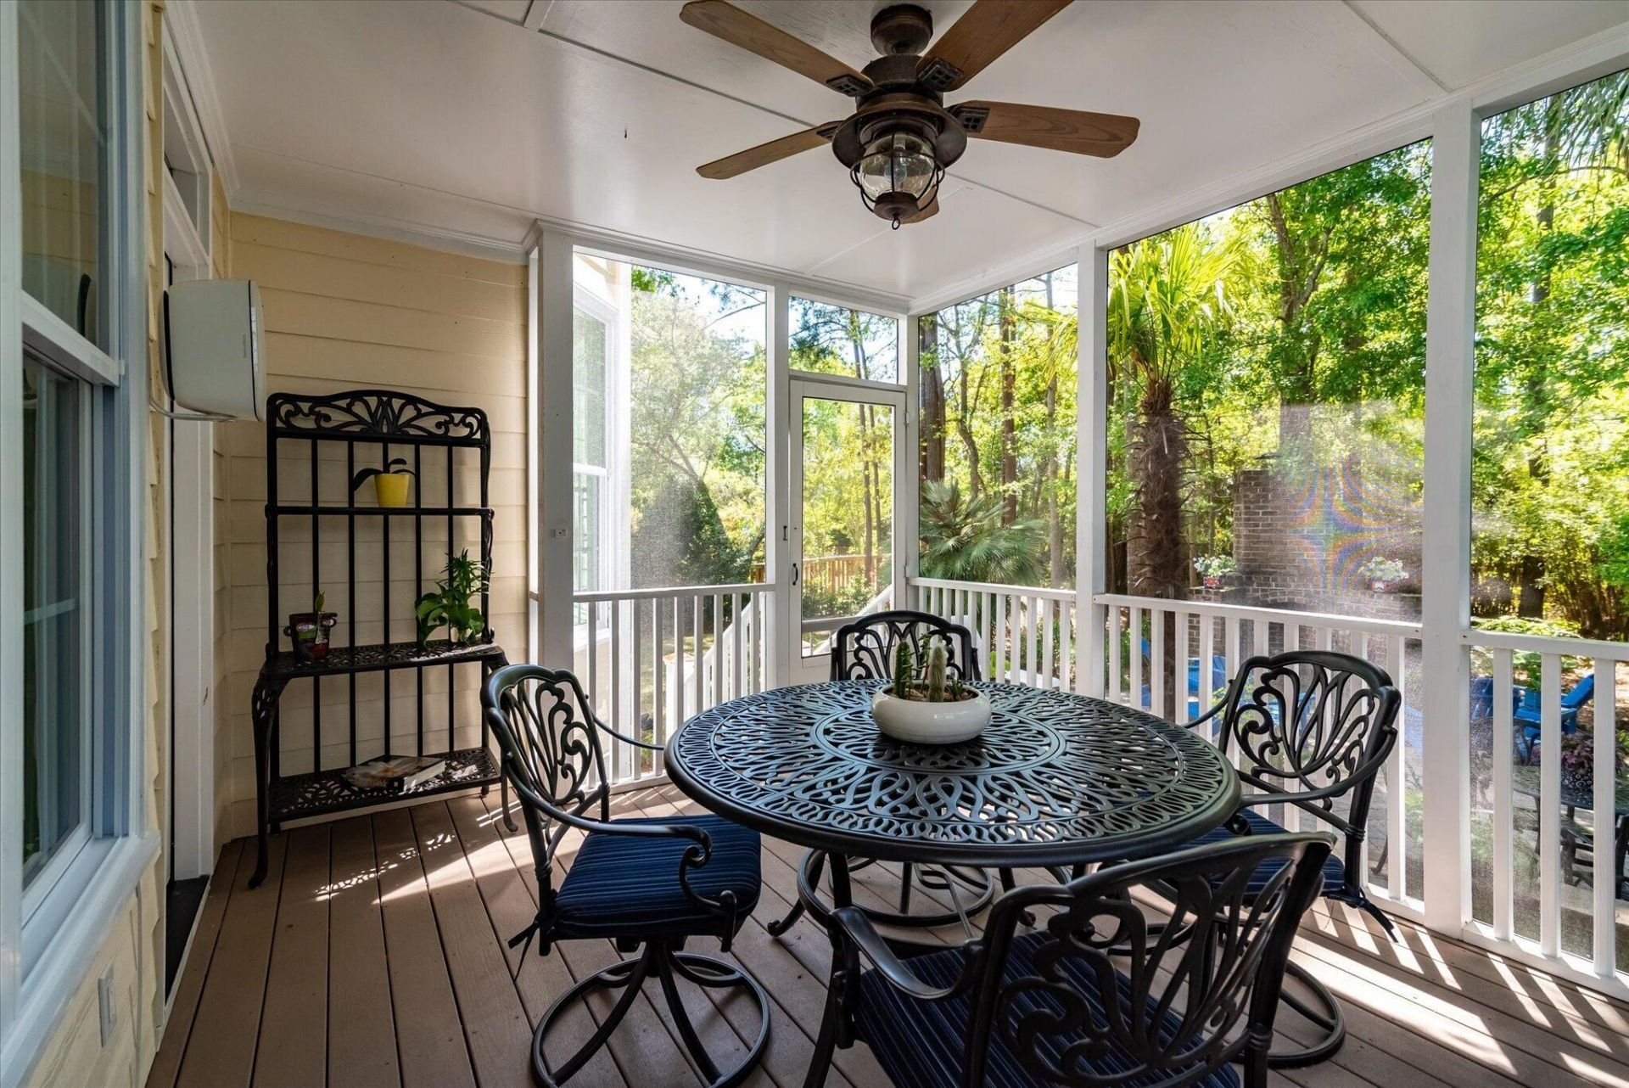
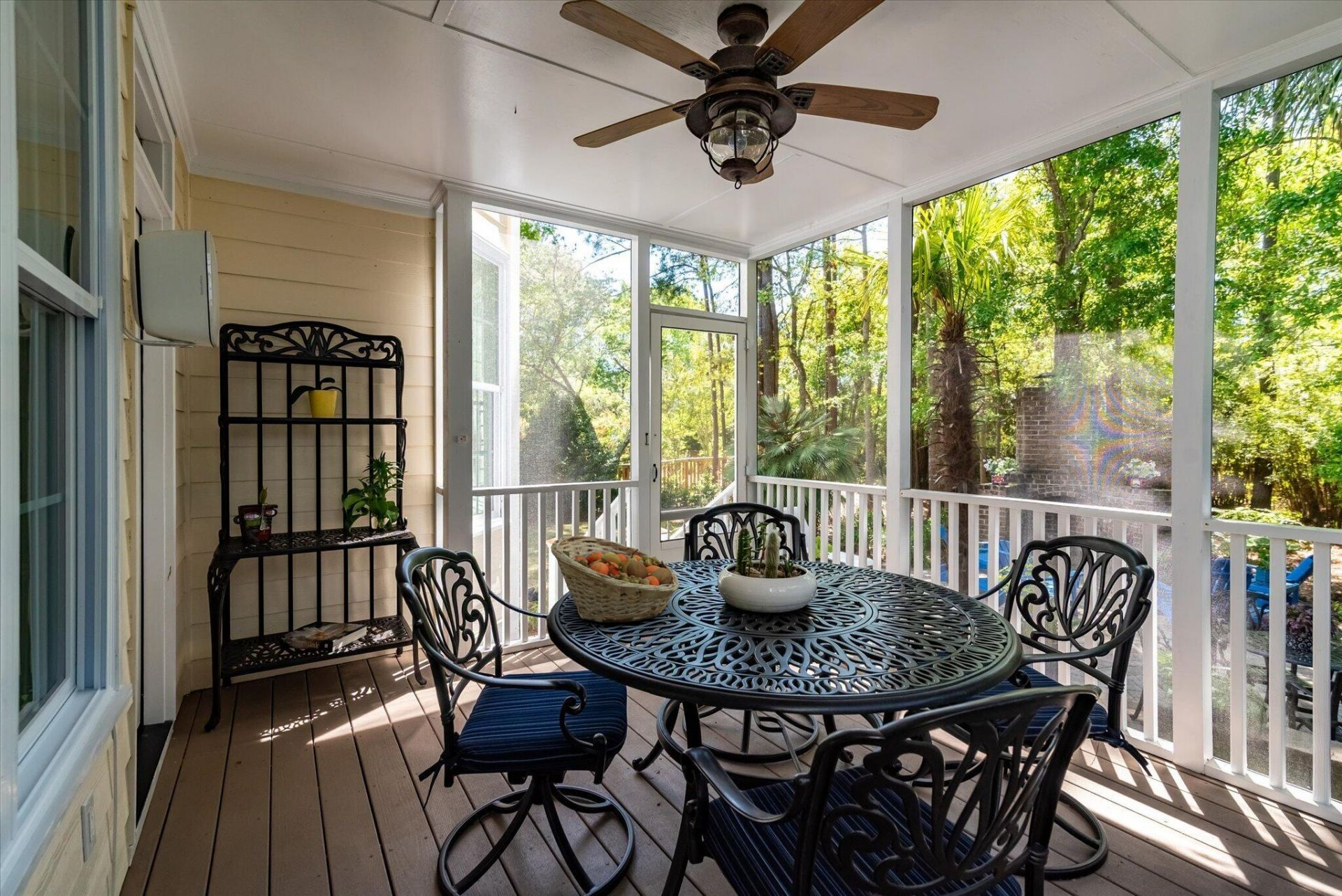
+ fruit basket (616, 574)
